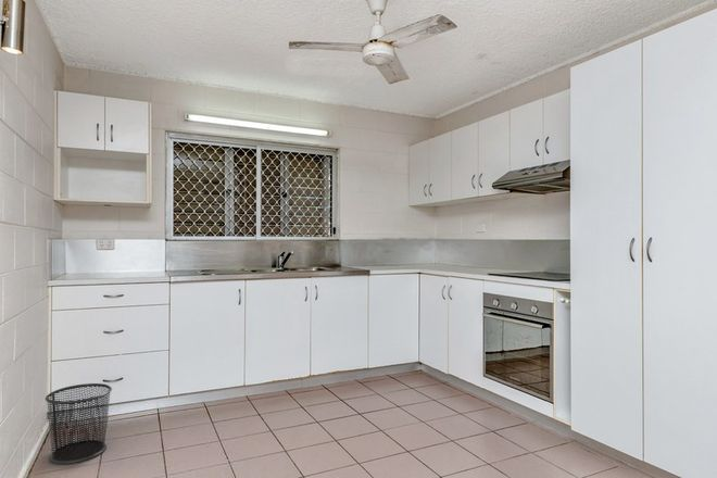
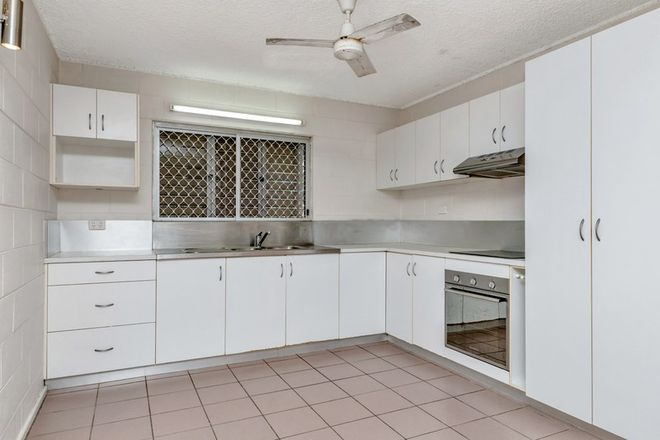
- waste bin (78, 422)
